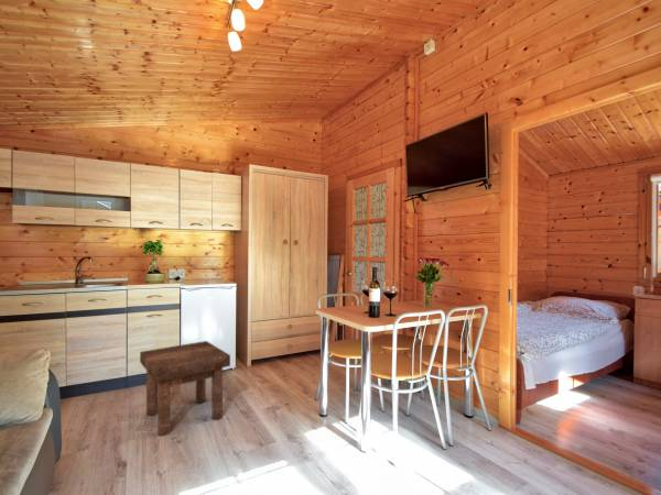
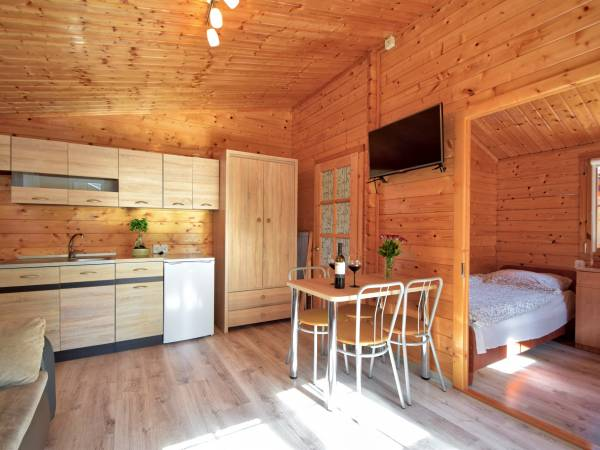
- stool (184, 383)
